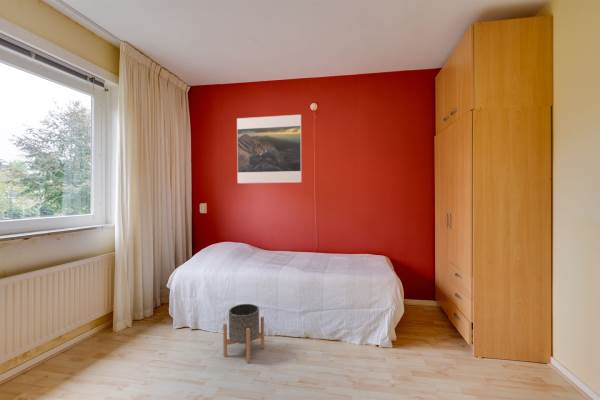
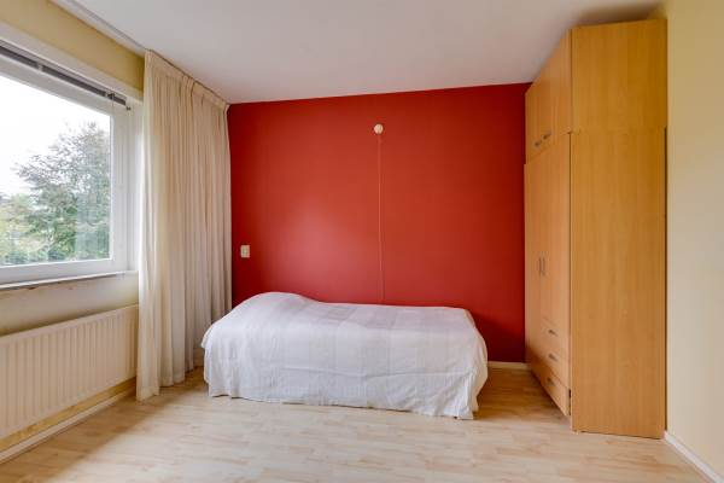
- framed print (268, 149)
- planter (244, 330)
